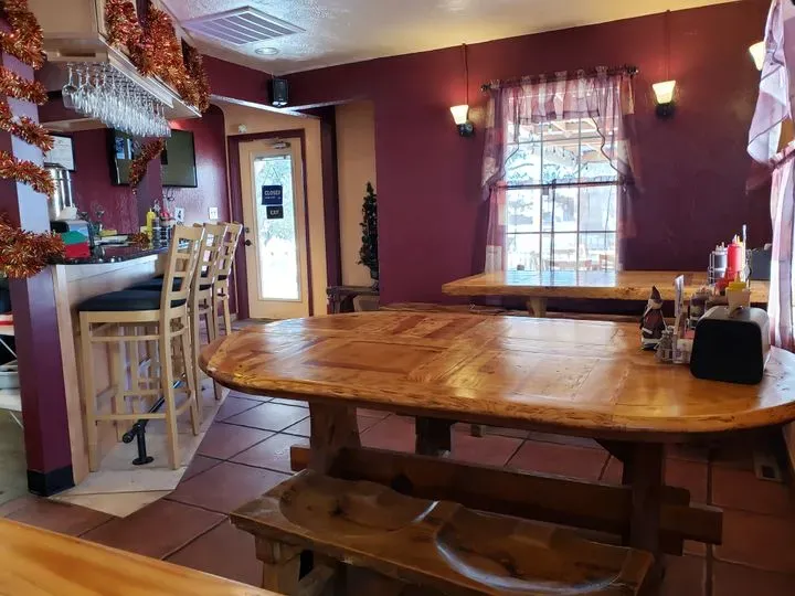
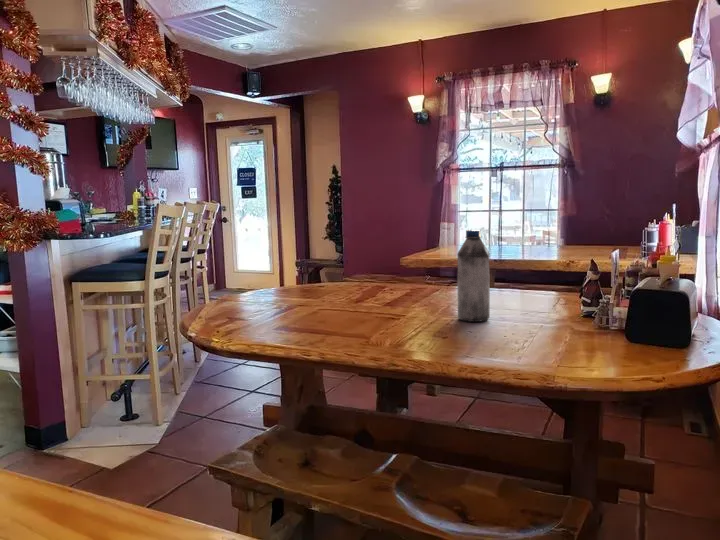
+ water bottle (473, 274)
